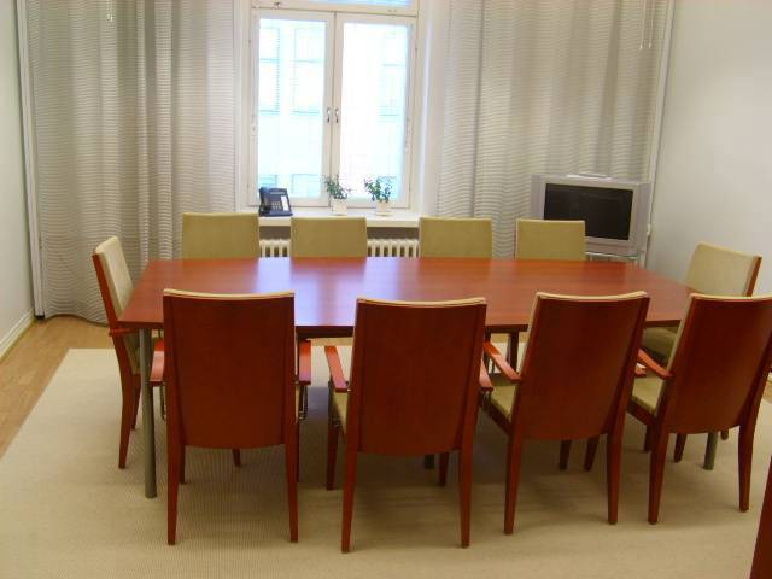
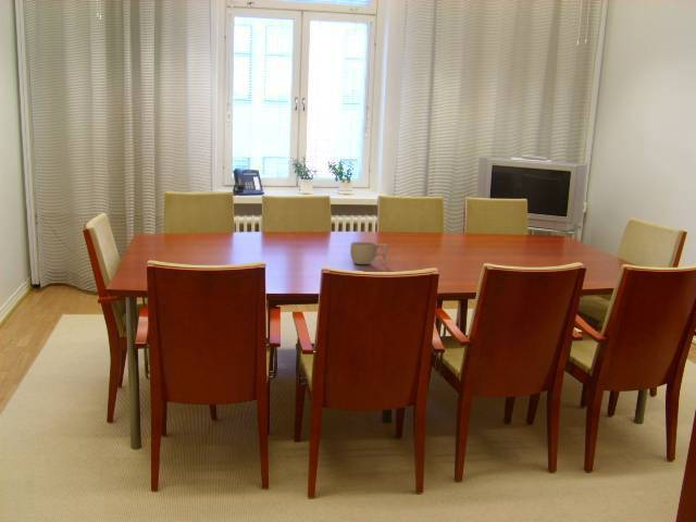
+ cup (368, 253)
